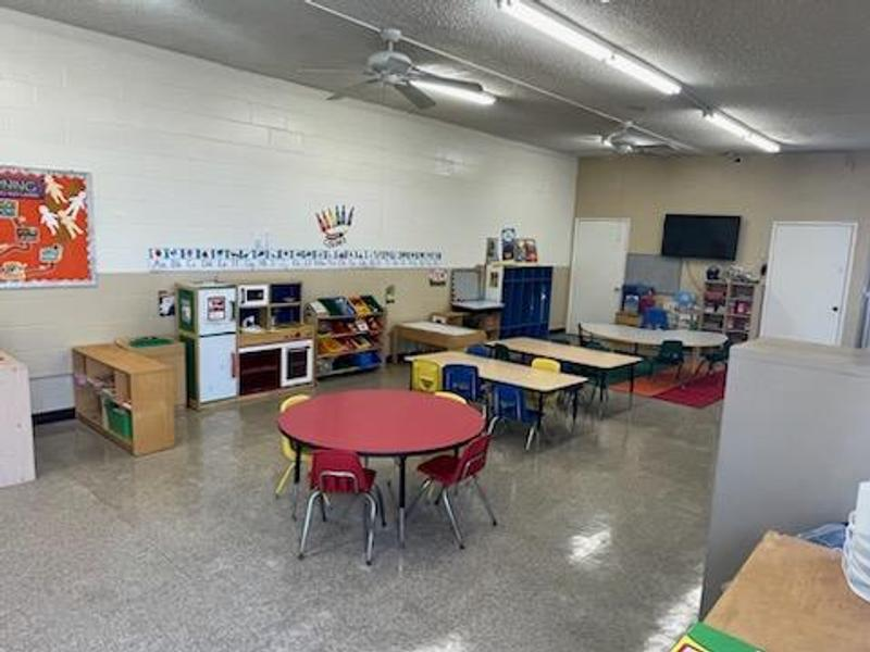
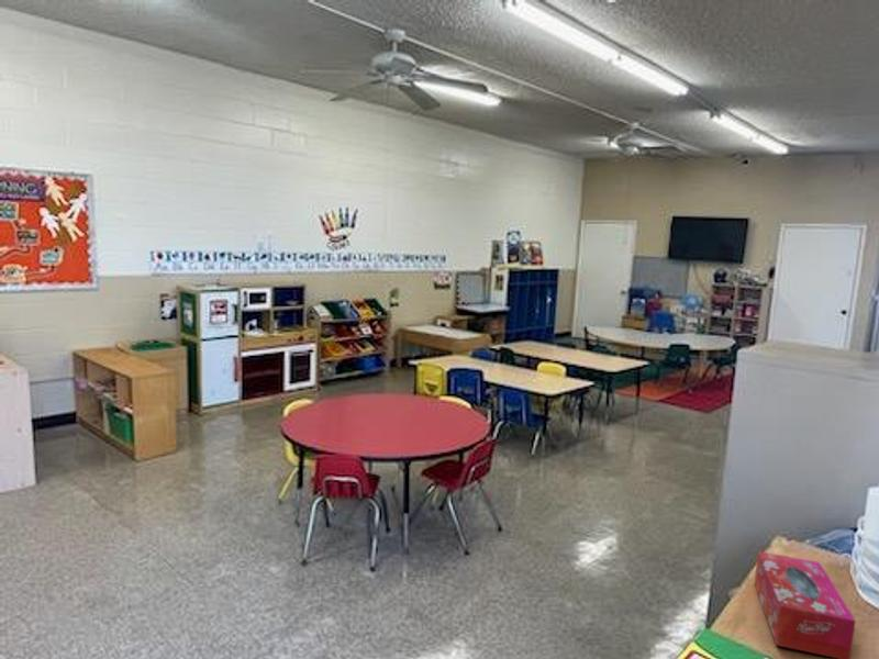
+ tissue box (799, 601)
